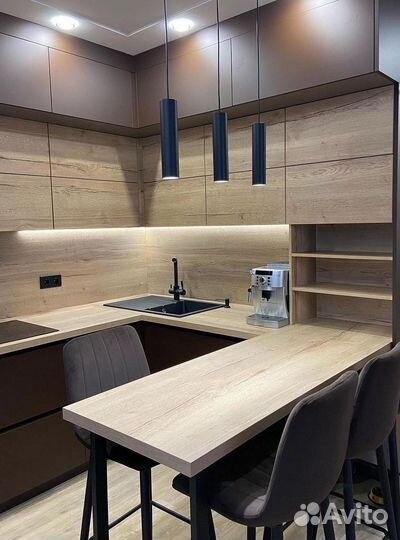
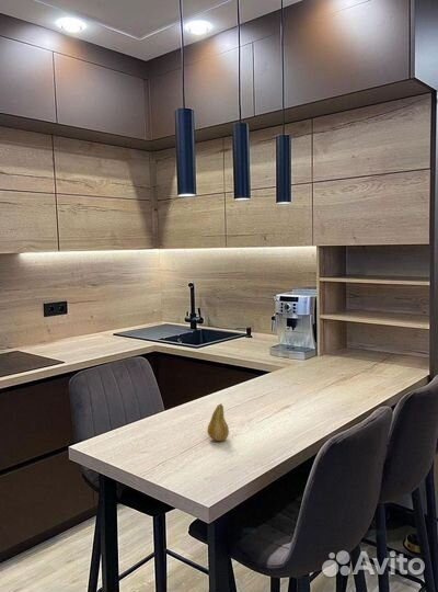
+ fruit (218, 421)
